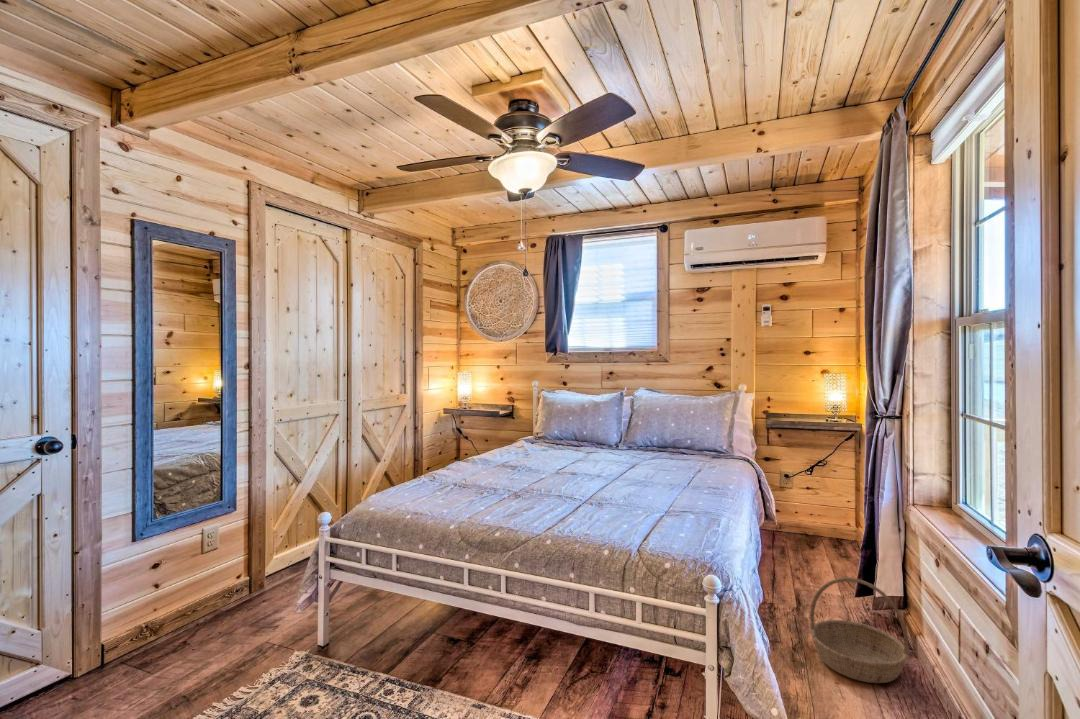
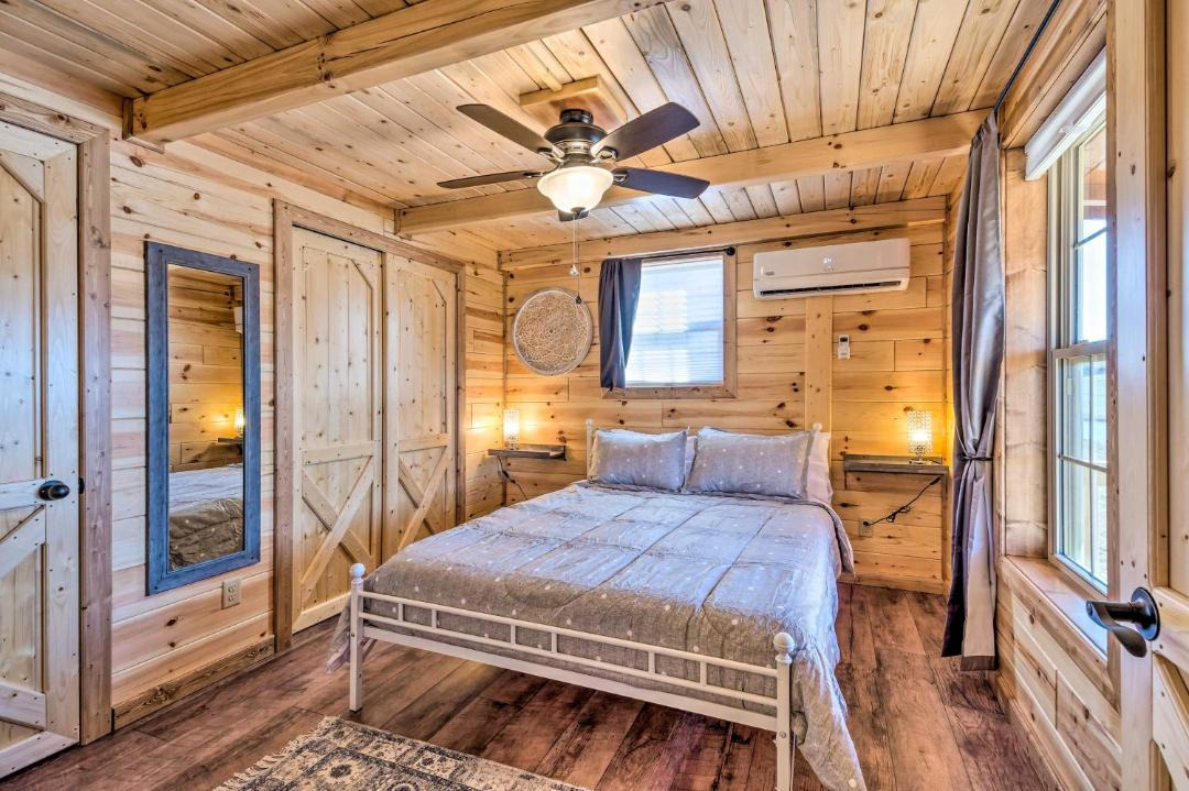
- basket (857, 622)
